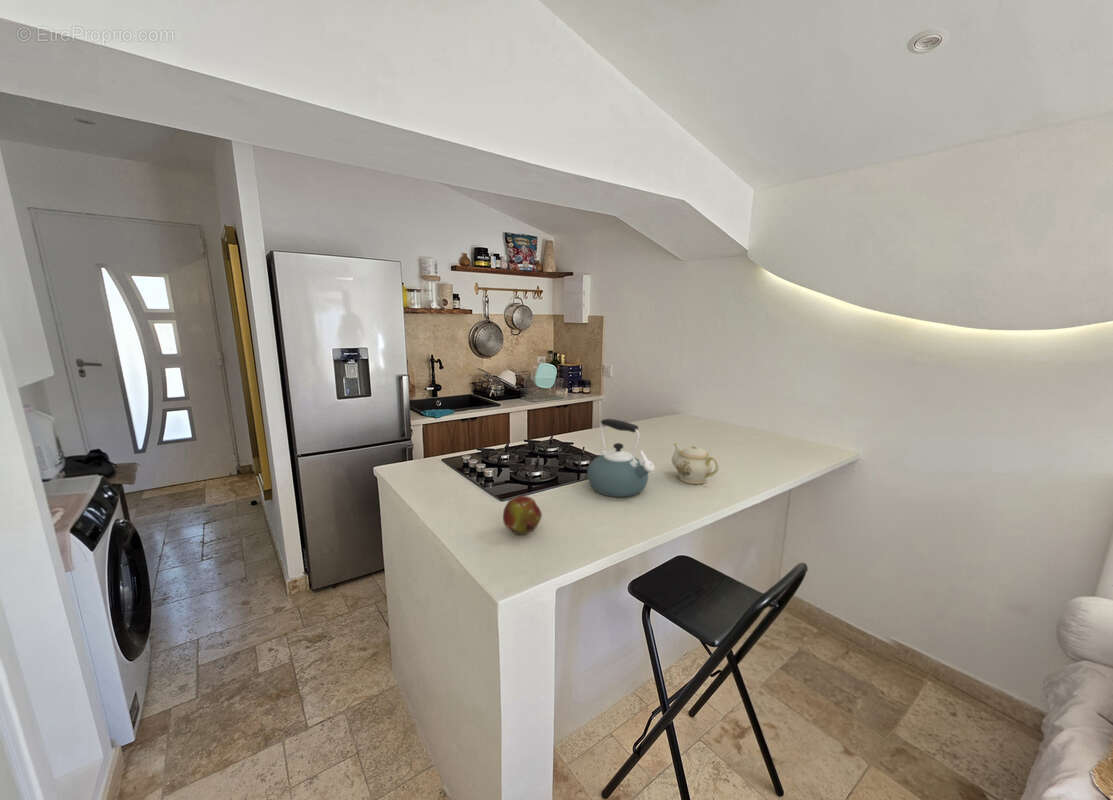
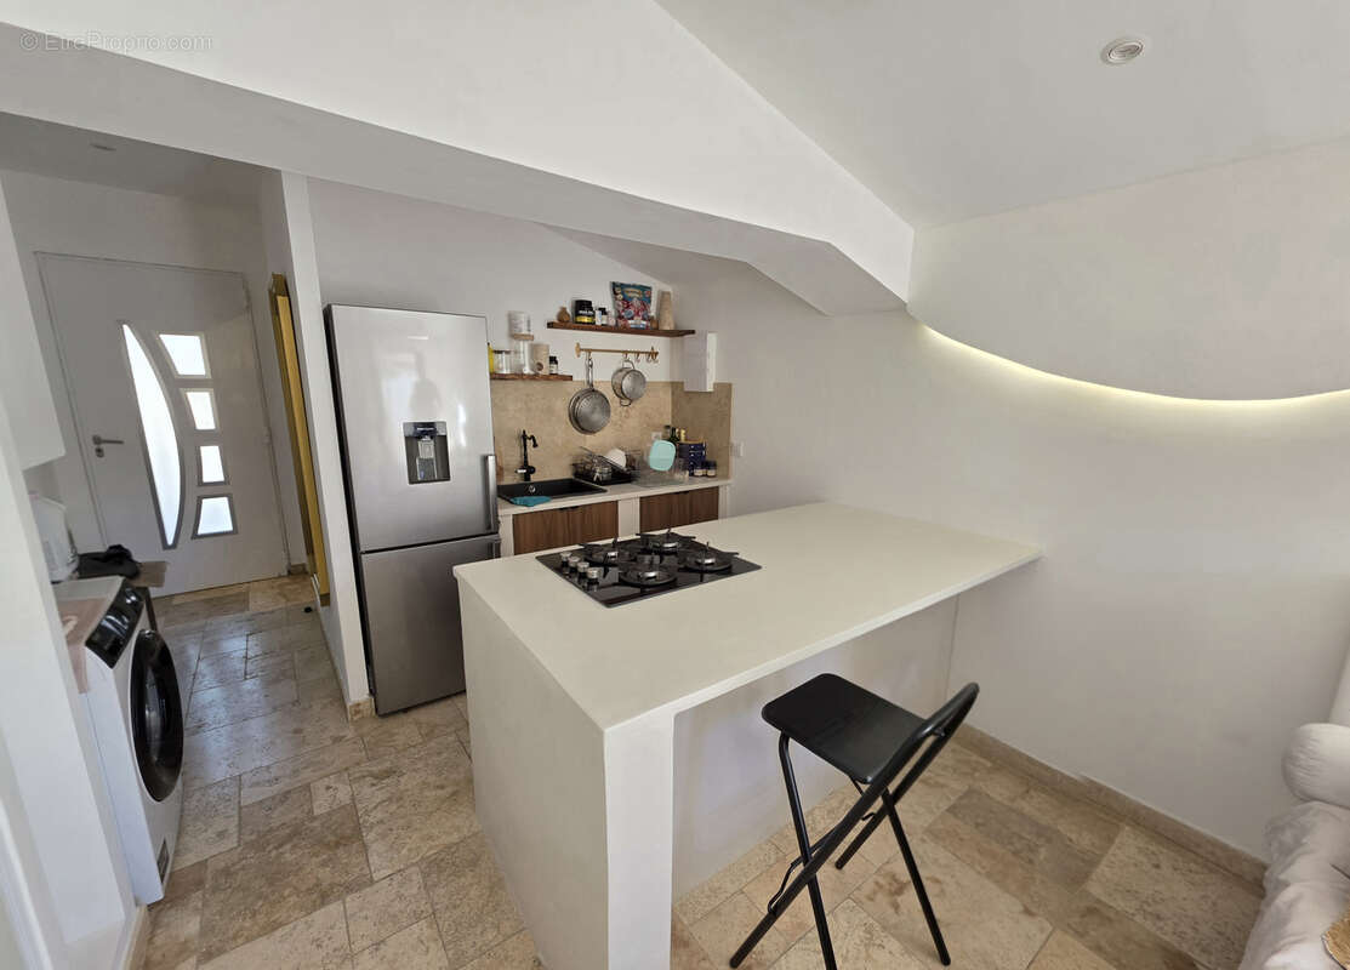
- fruit (523, 517)
- kettle (622, 456)
- teapot (694, 462)
